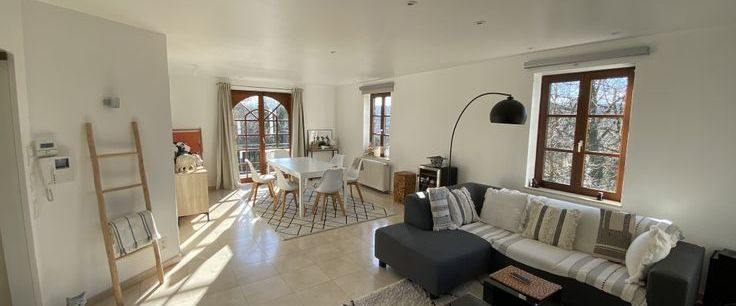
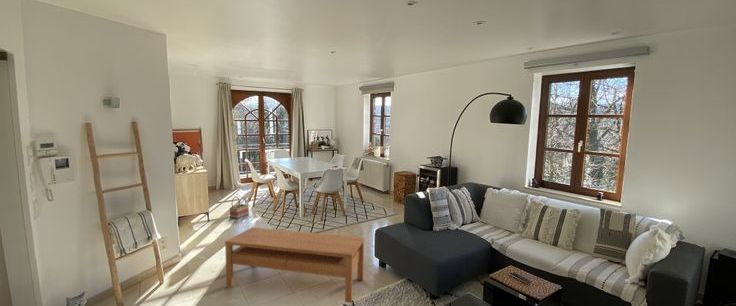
+ basket (239, 206)
+ coffee table (296, 260)
